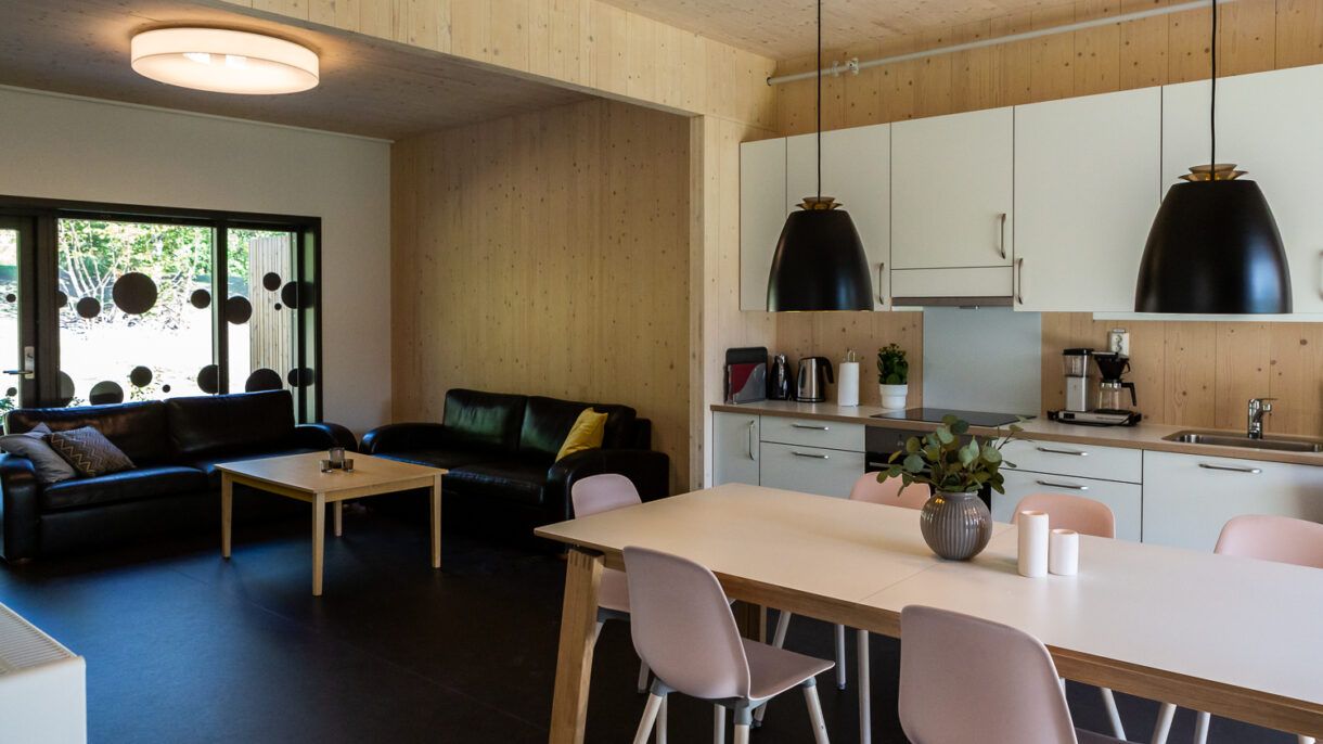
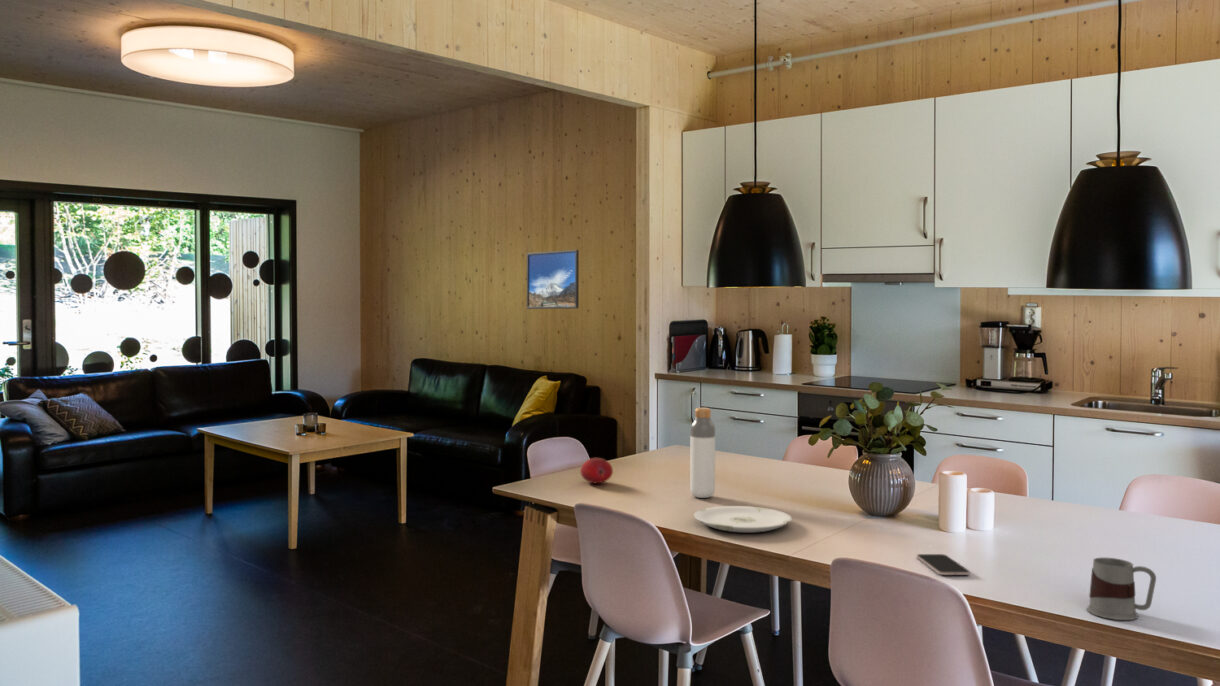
+ fruit (595, 470)
+ bottle (702, 452)
+ mug (1121, 588)
+ smartphone (942, 564)
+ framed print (552, 280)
+ plate (742, 520)
